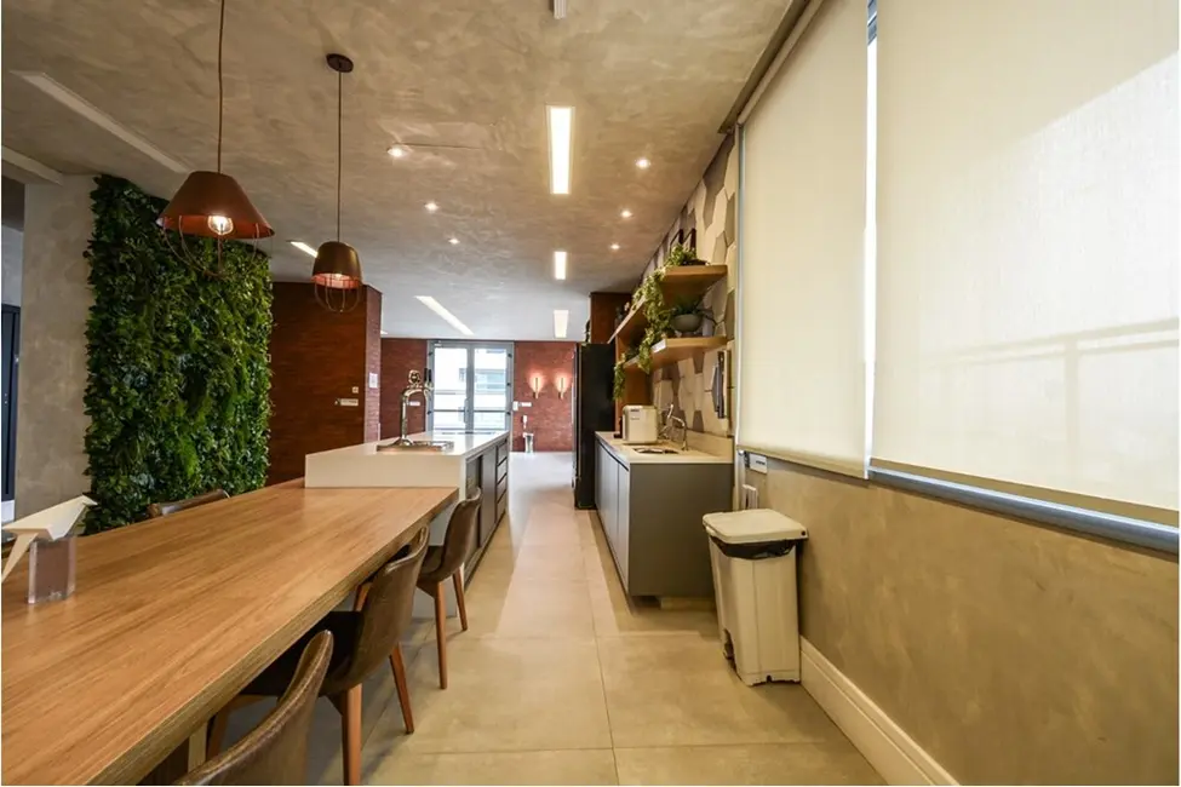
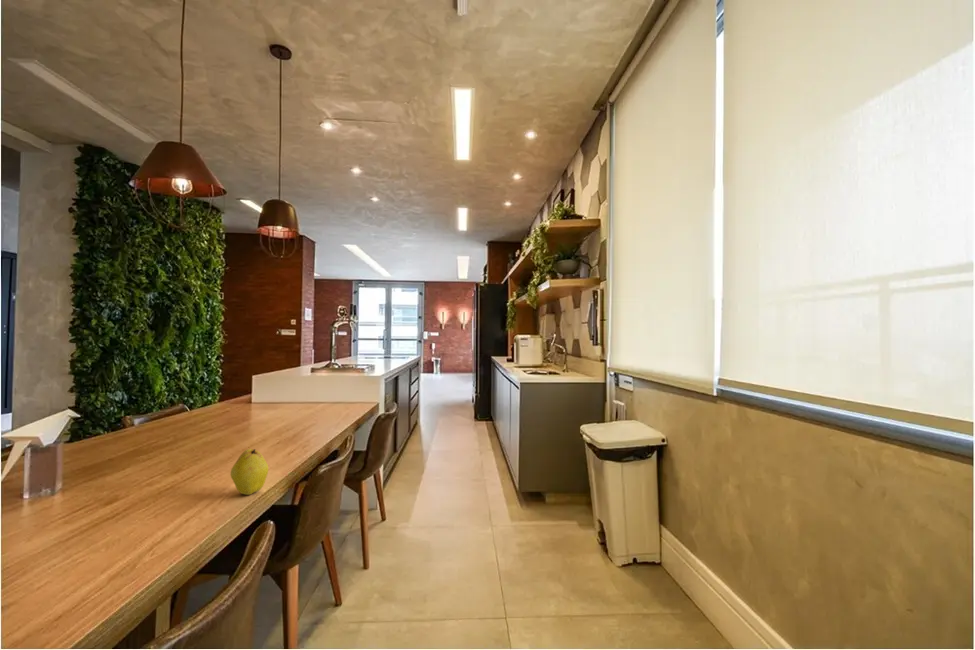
+ fruit (249, 470)
